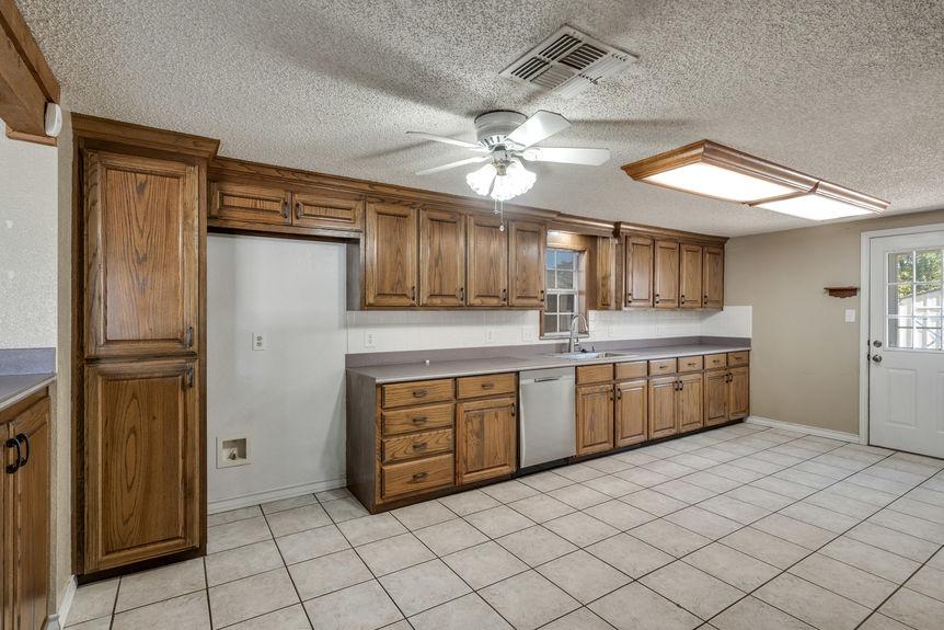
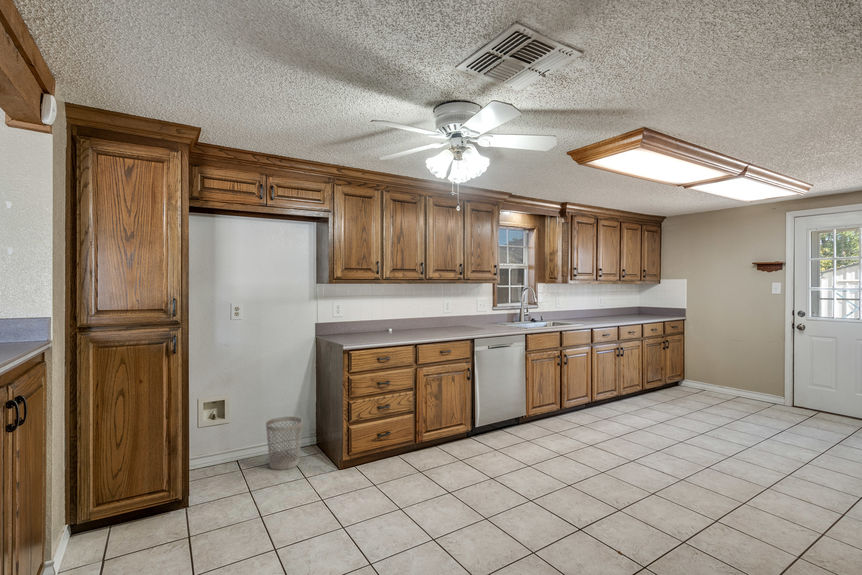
+ wastebasket (284, 443)
